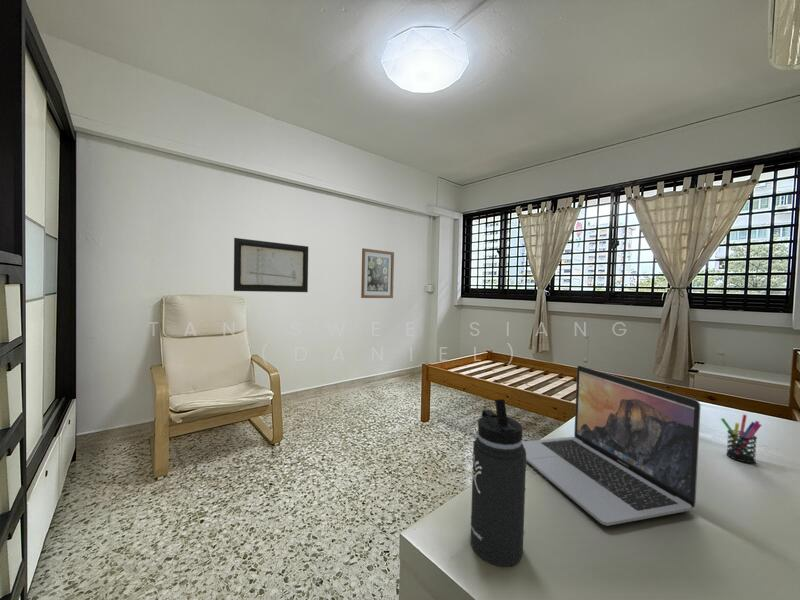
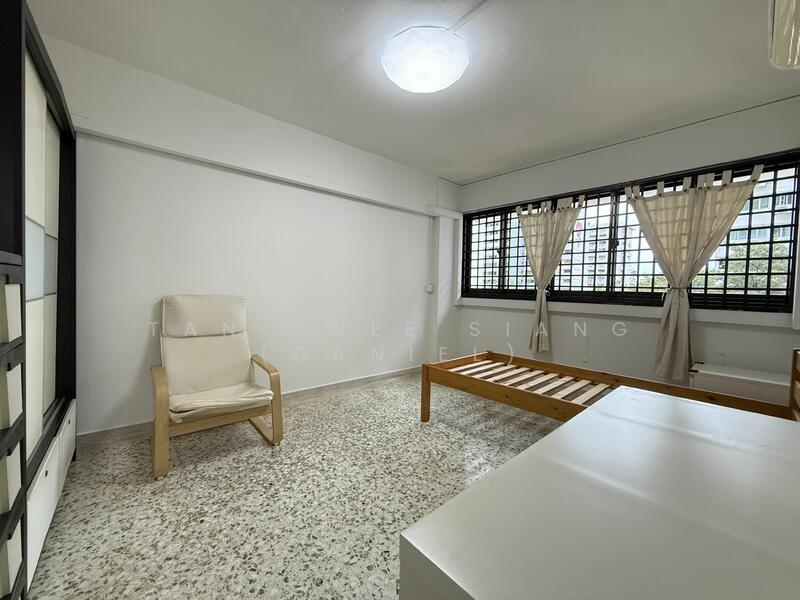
- pen holder (738, 436)
- wall art (273, 267)
- wall art (378, 274)
- thermos bottle (495, 469)
- laptop (588, 428)
